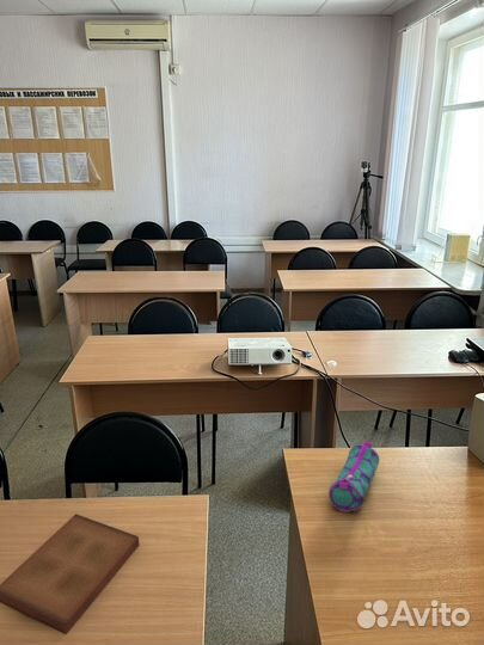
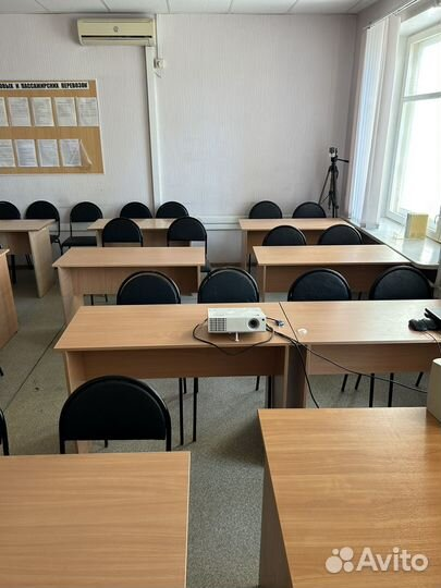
- book (71, 566)
- pencil case (355, 475)
